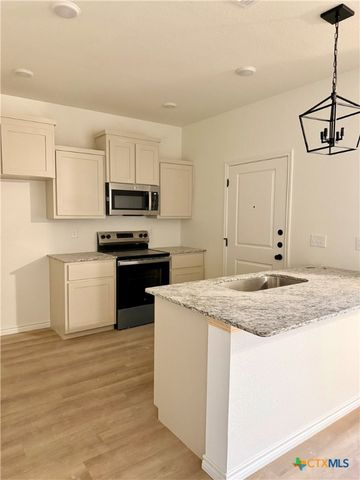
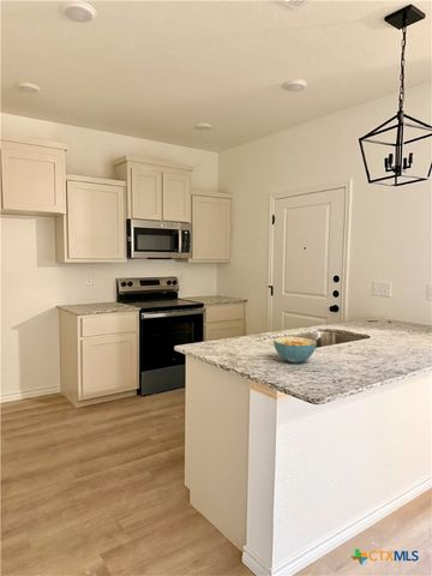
+ cereal bowl (294, 350)
